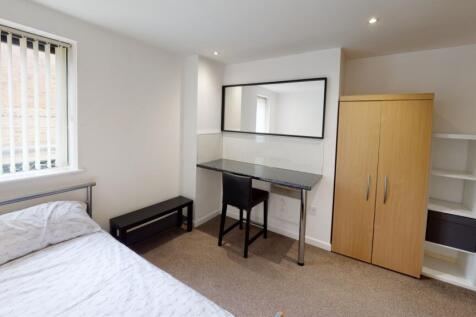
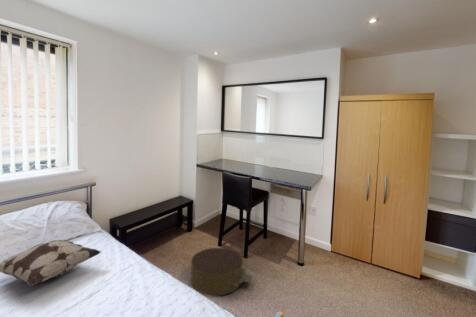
+ storage ottoman (221, 270)
+ decorative pillow (46, 259)
